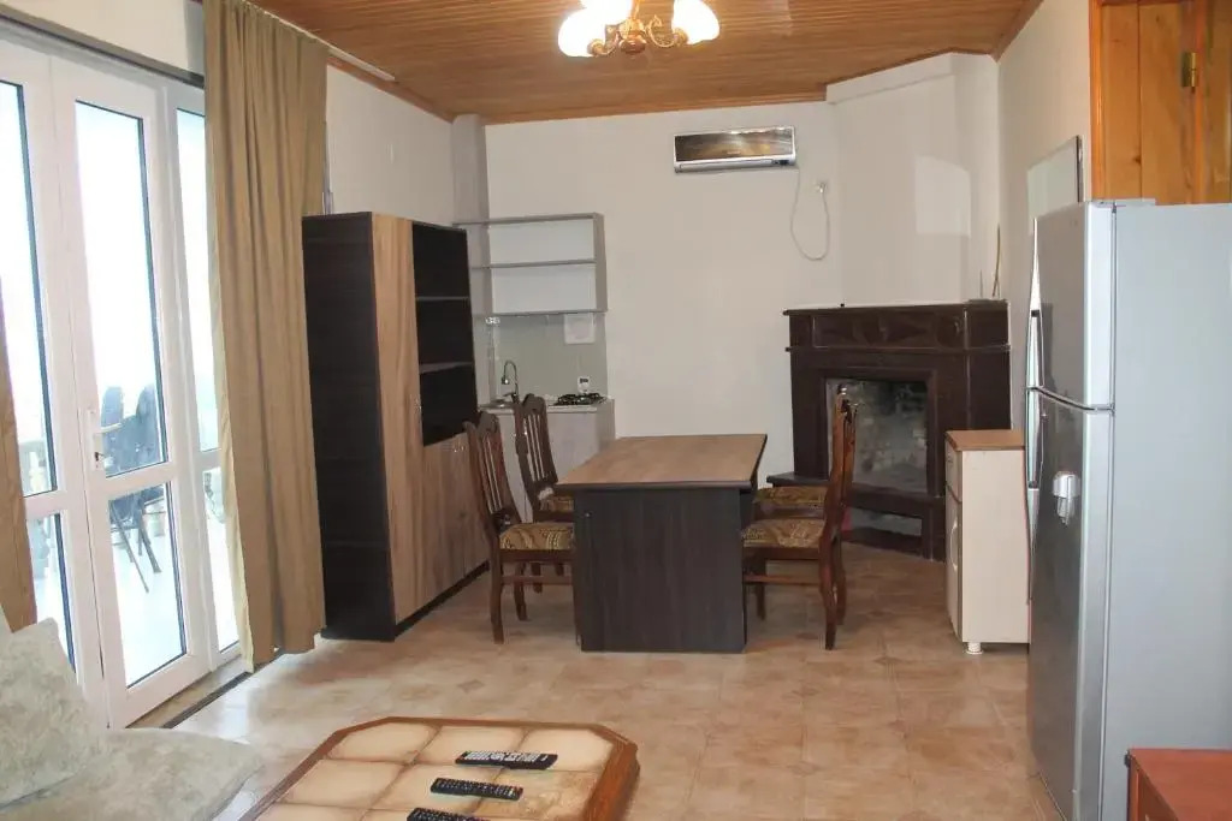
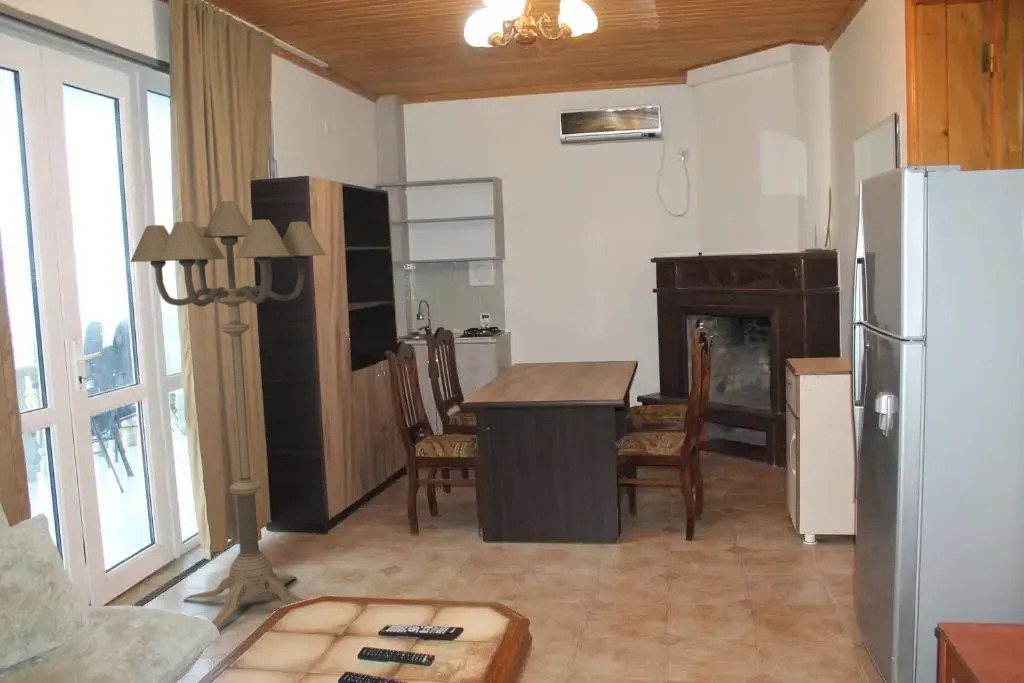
+ floor lamp (240, 408)
